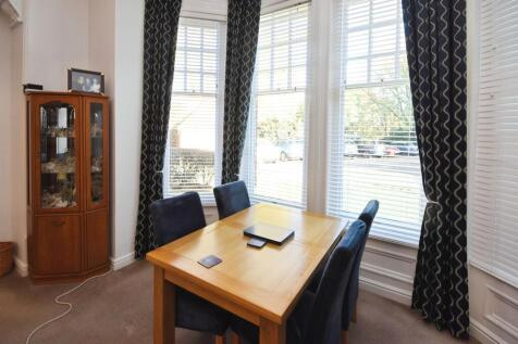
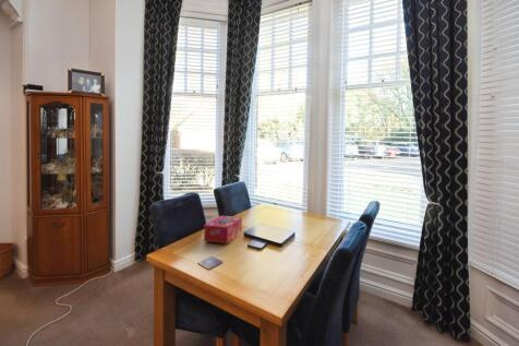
+ tissue box (224, 228)
